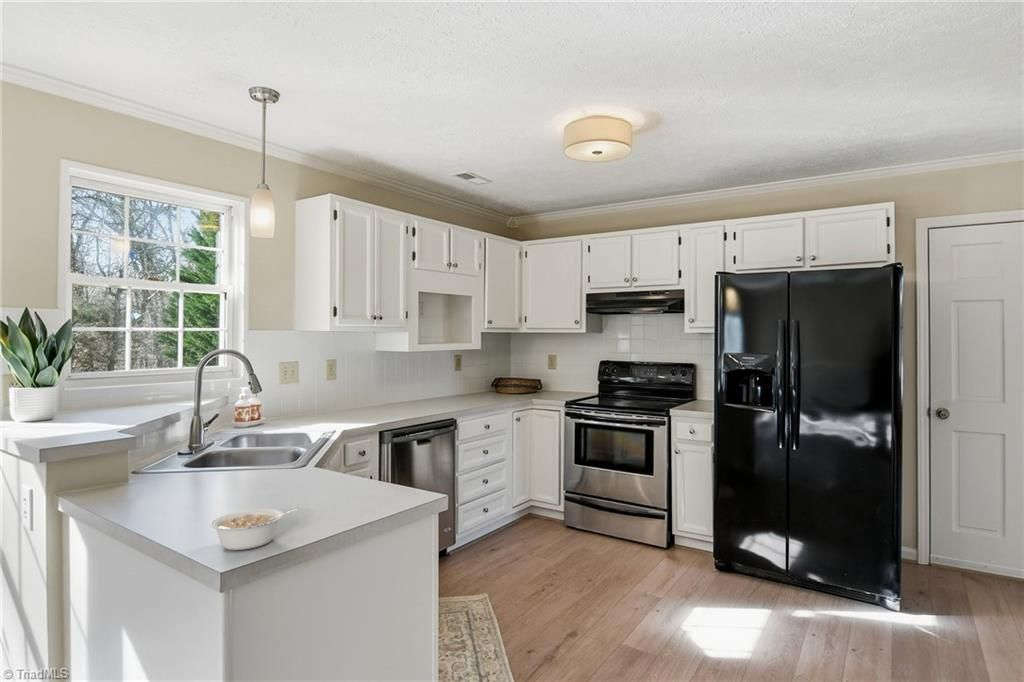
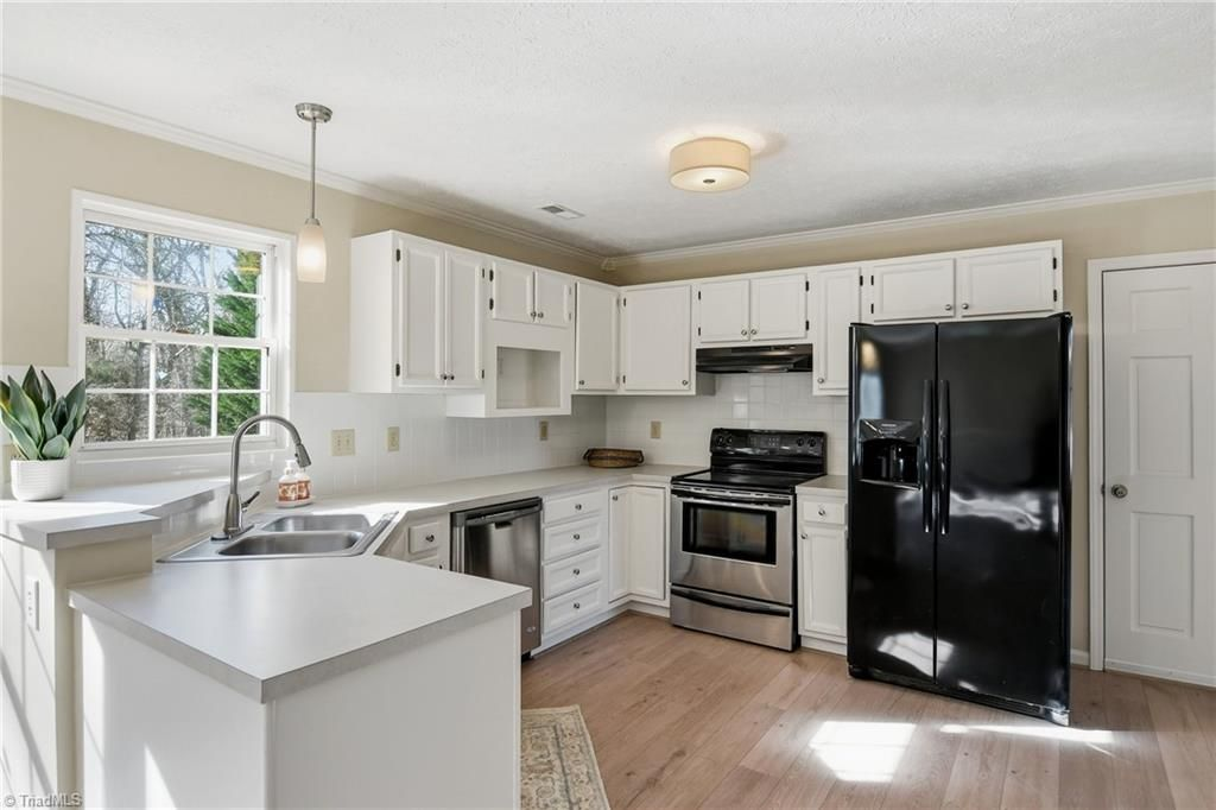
- legume (250, 527)
